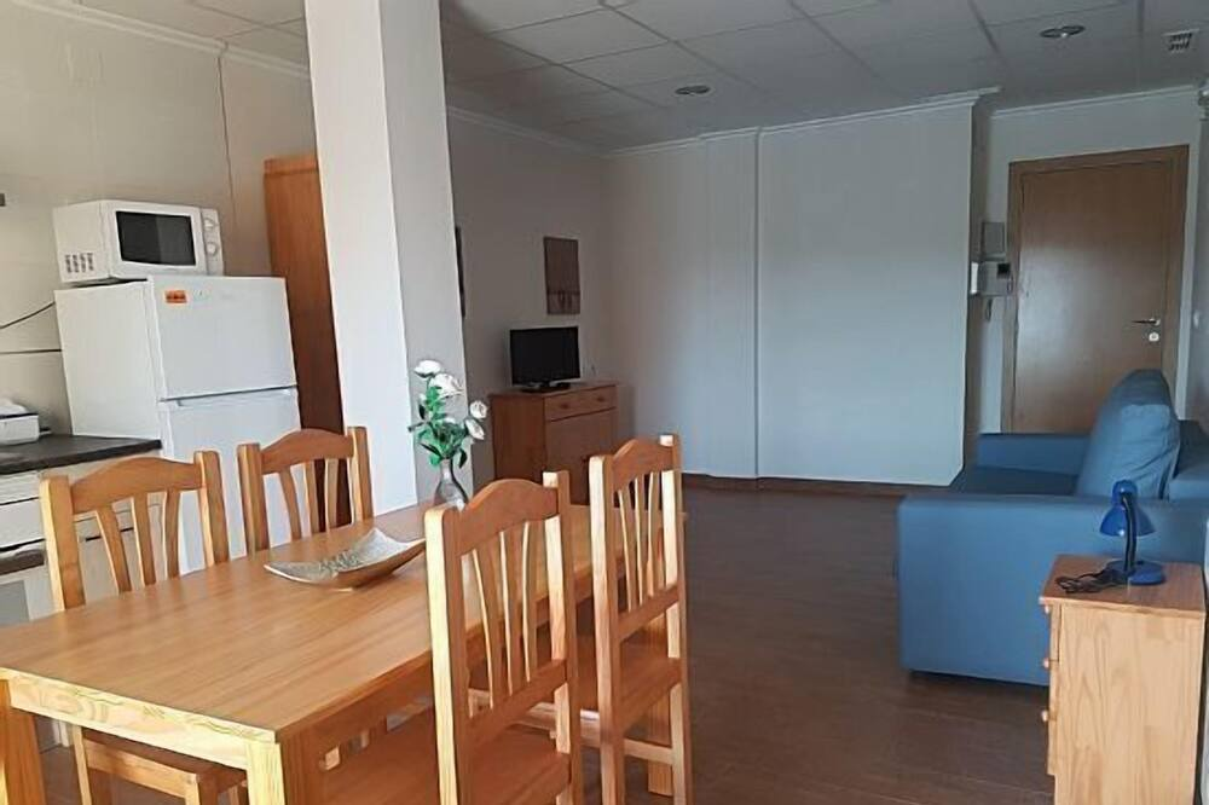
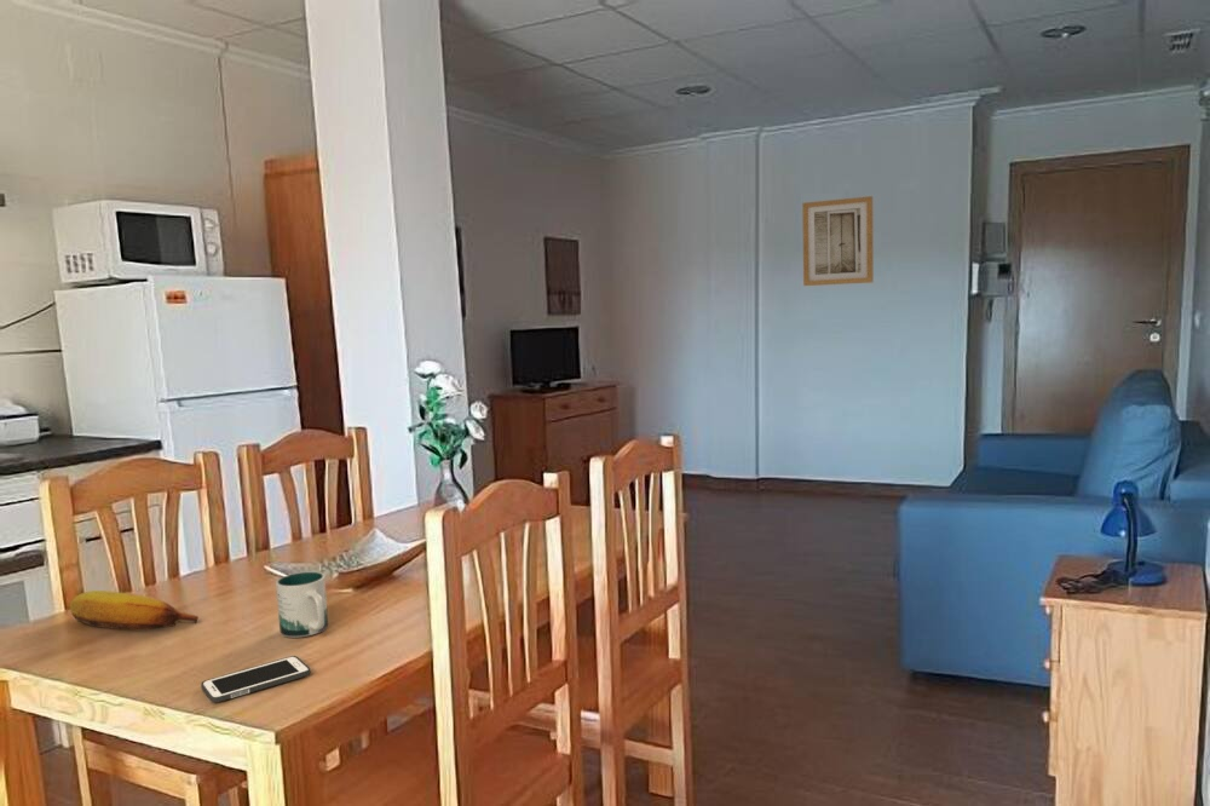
+ fruit (132, 603)
+ wall art (837, 242)
+ cell phone (257, 678)
+ mug (306, 606)
